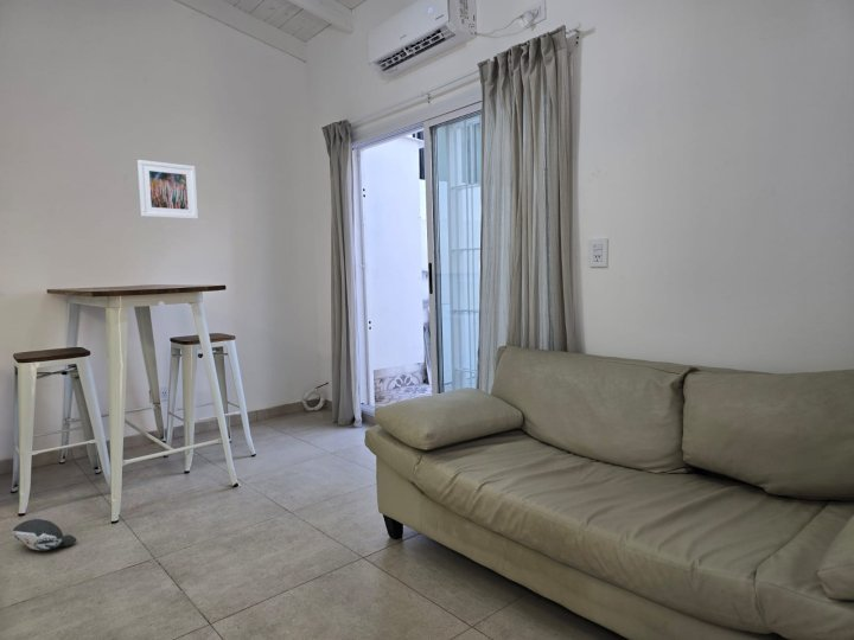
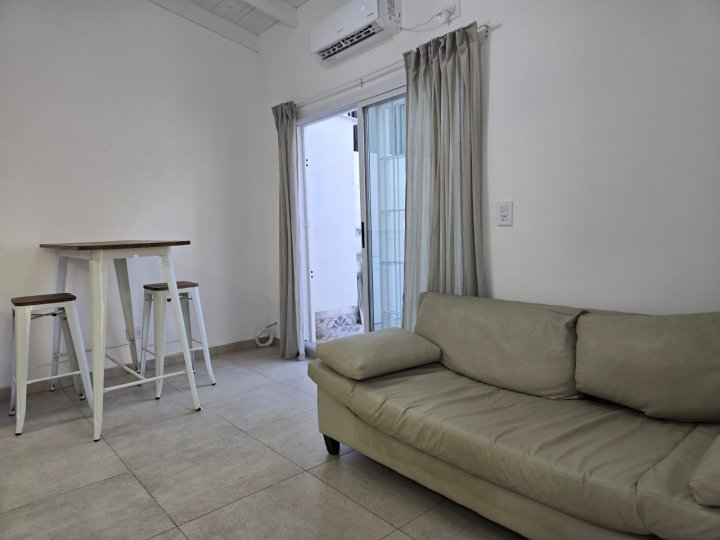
- plush toy (40, 533)
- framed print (168, 190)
